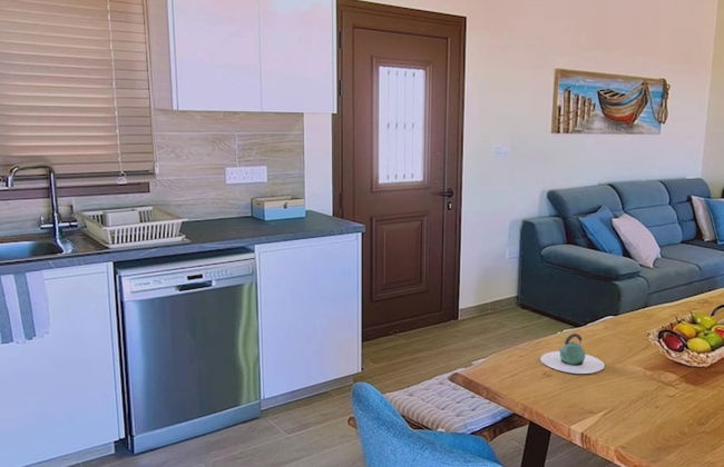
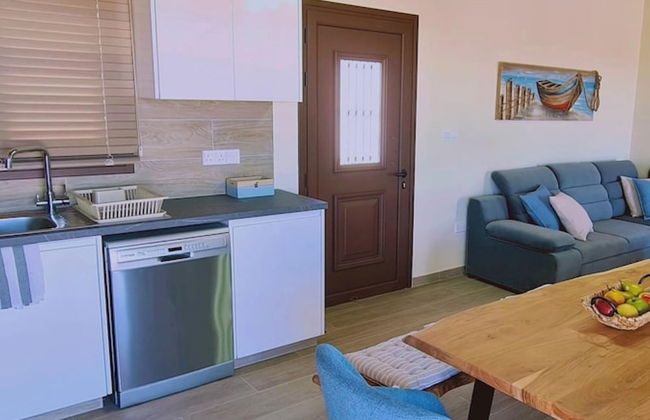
- teapot (573, 347)
